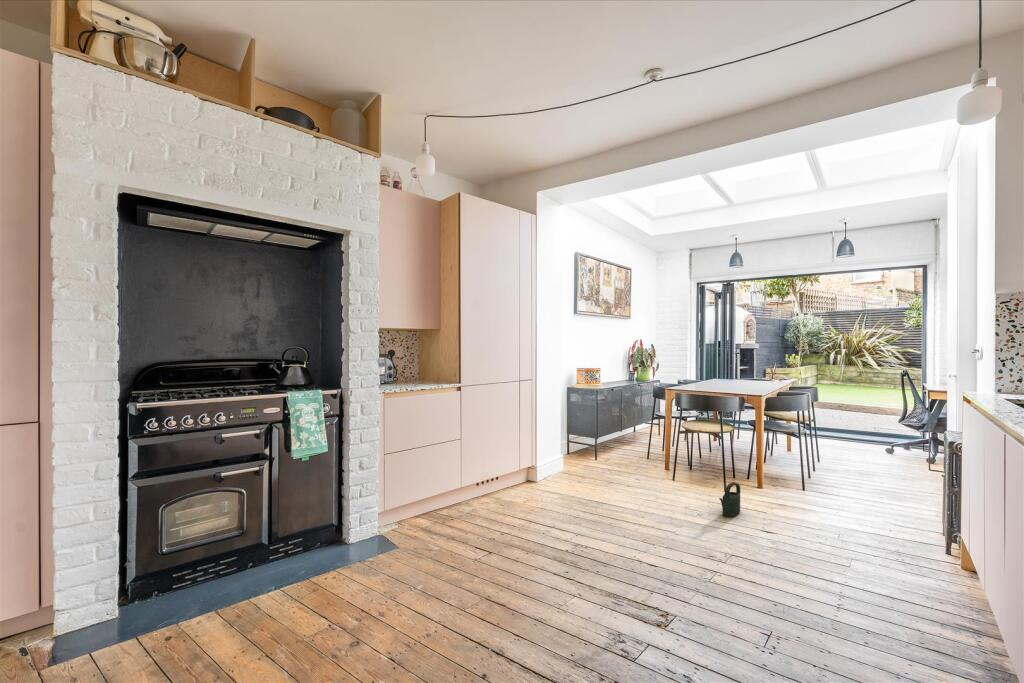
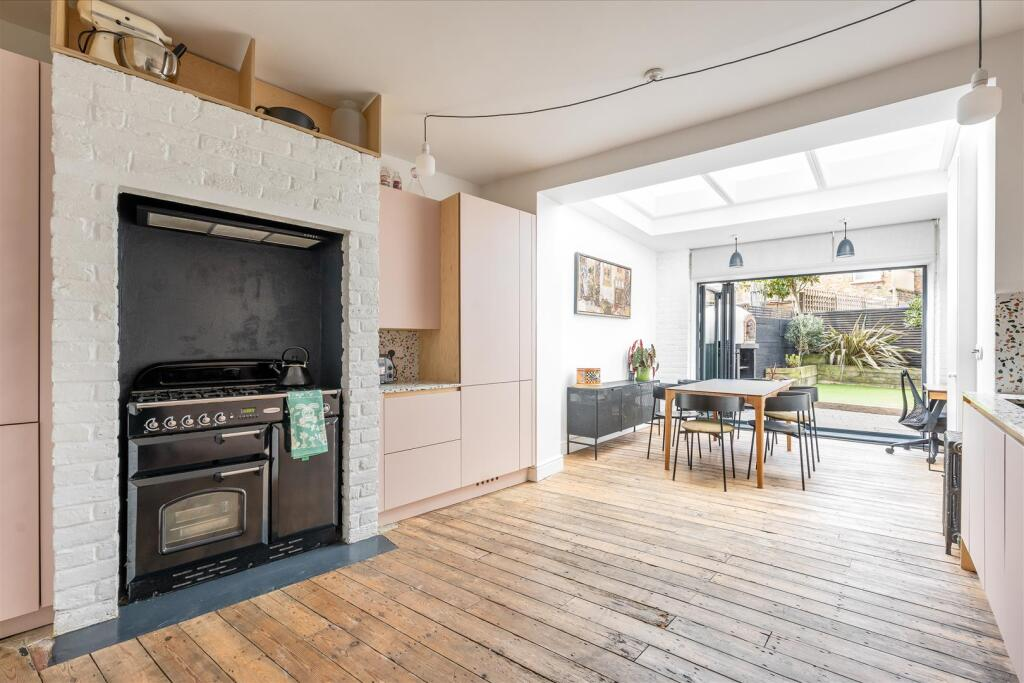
- watering can (729, 499)
